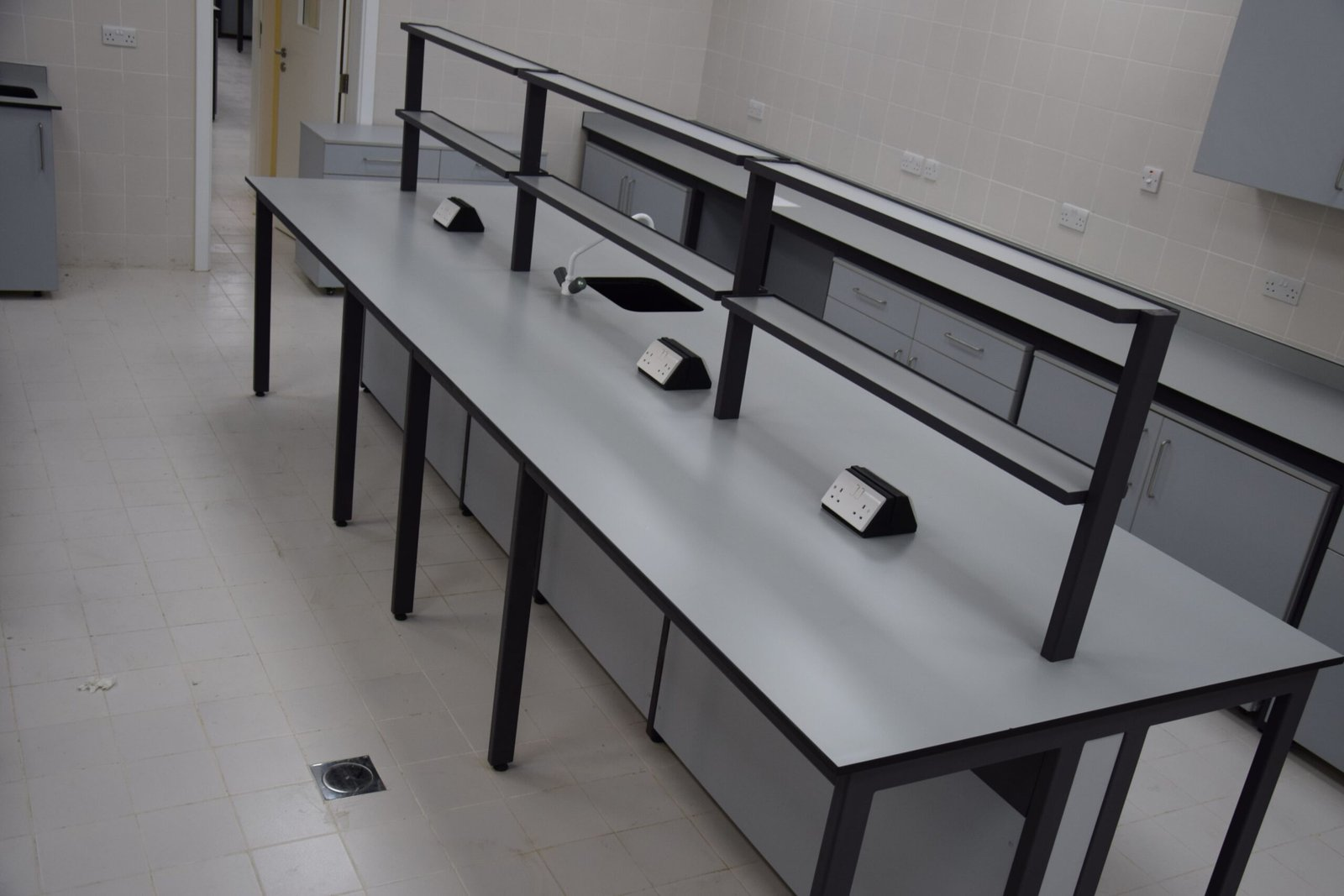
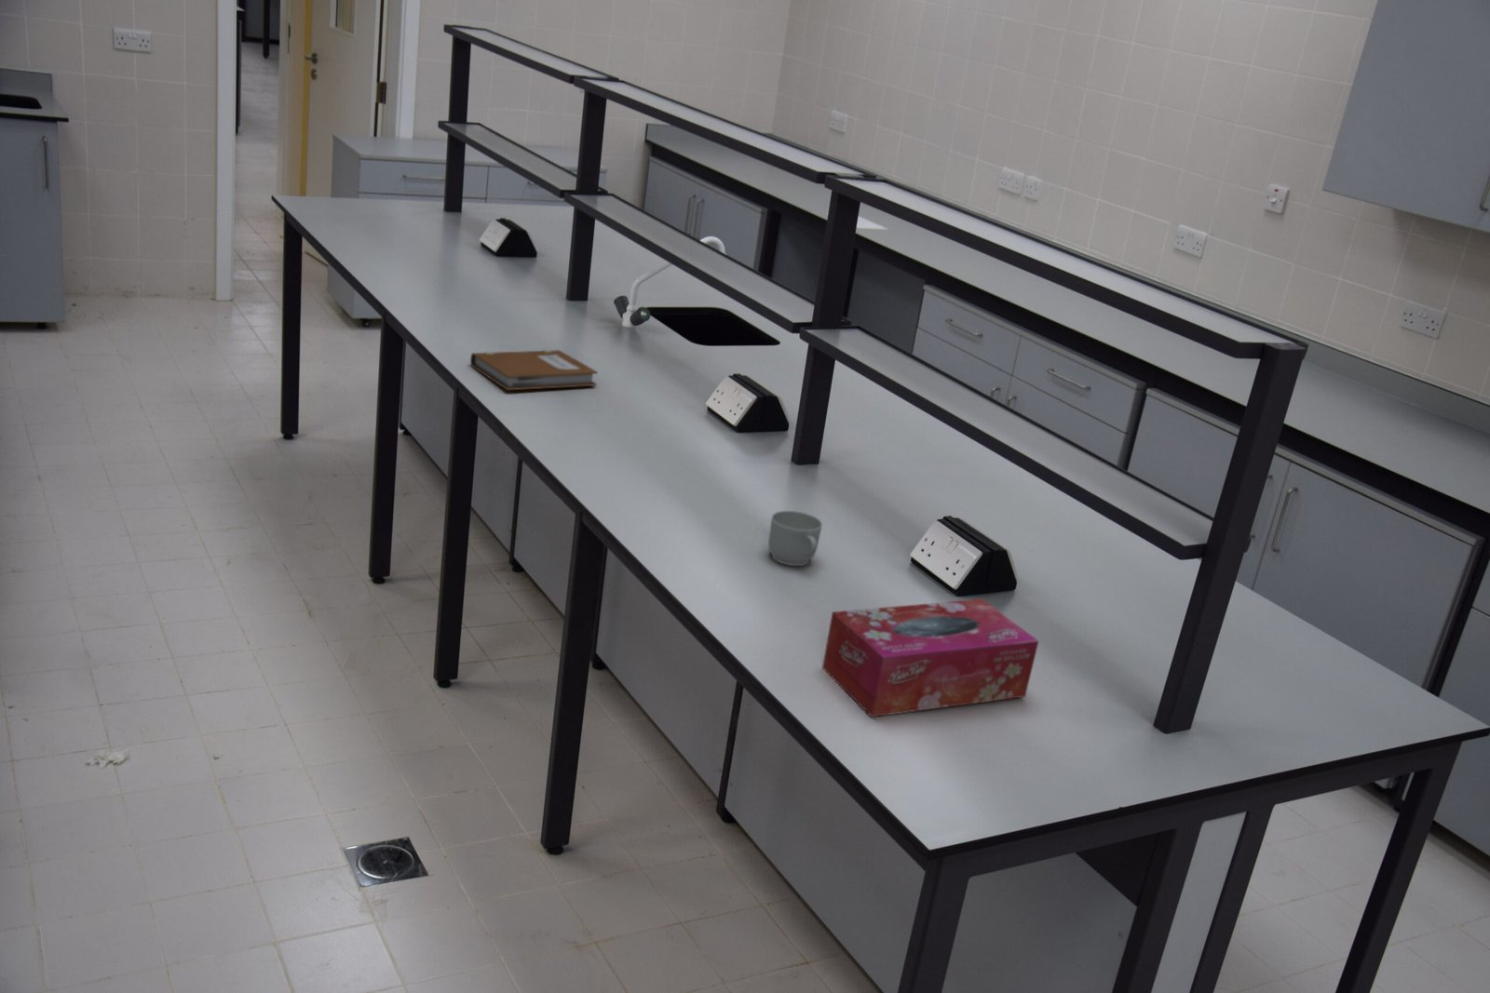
+ notebook (535, 368)
+ tissue box (929, 654)
+ mug (796, 542)
